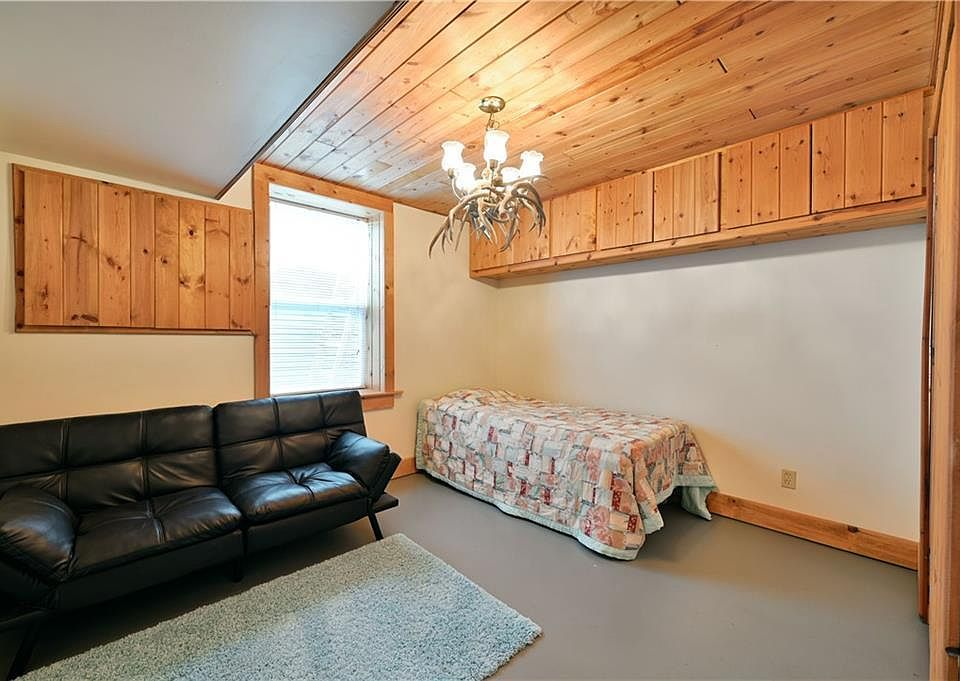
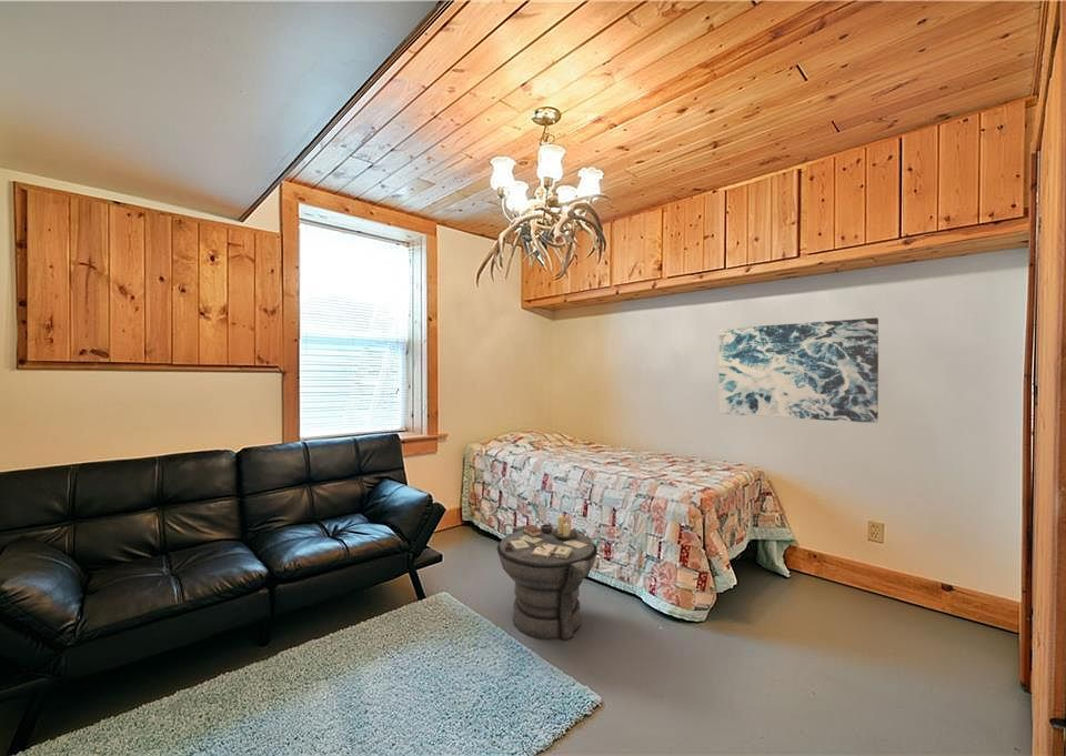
+ side table (546, 569)
+ wall art (790, 371)
